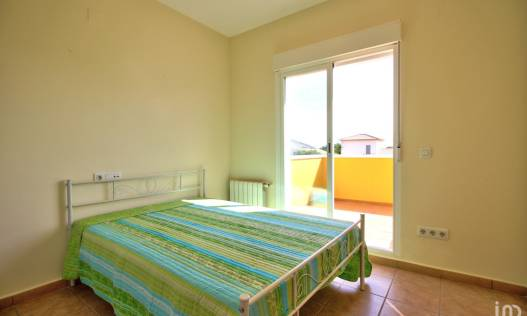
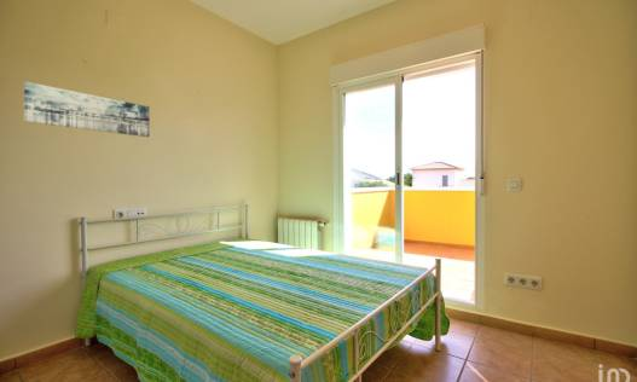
+ wall art (94, 112)
